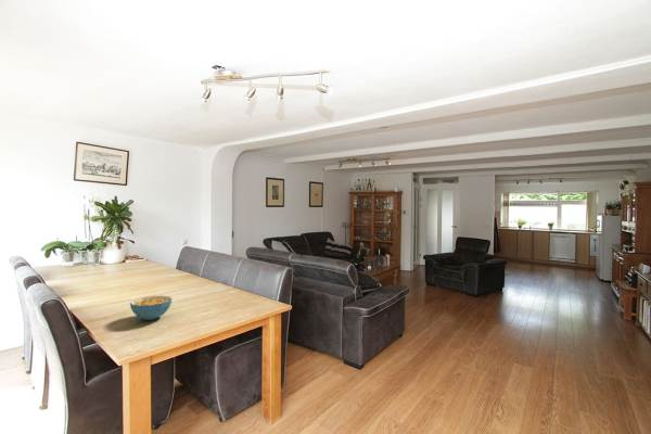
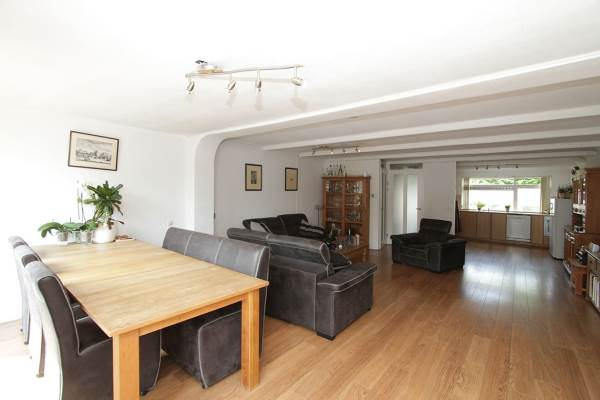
- cereal bowl (151, 309)
